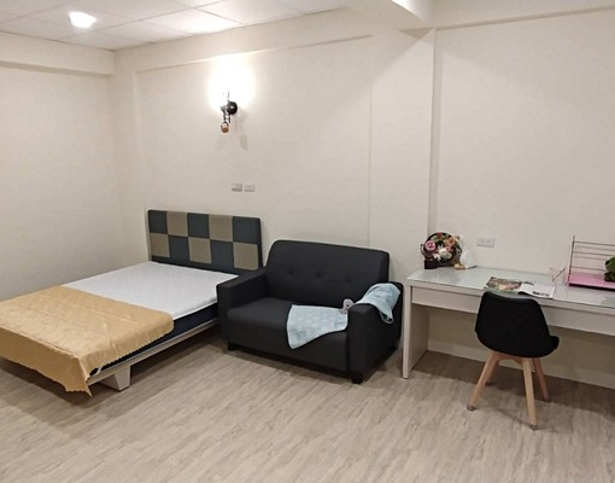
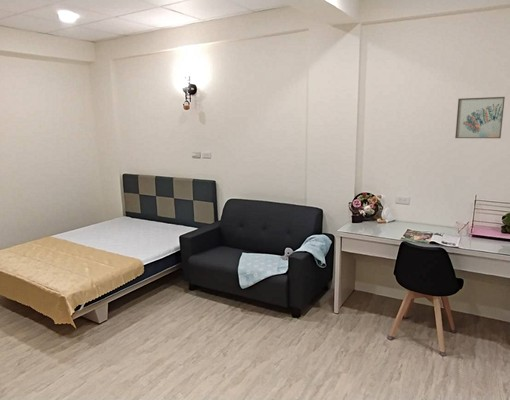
+ wall art (479, 118)
